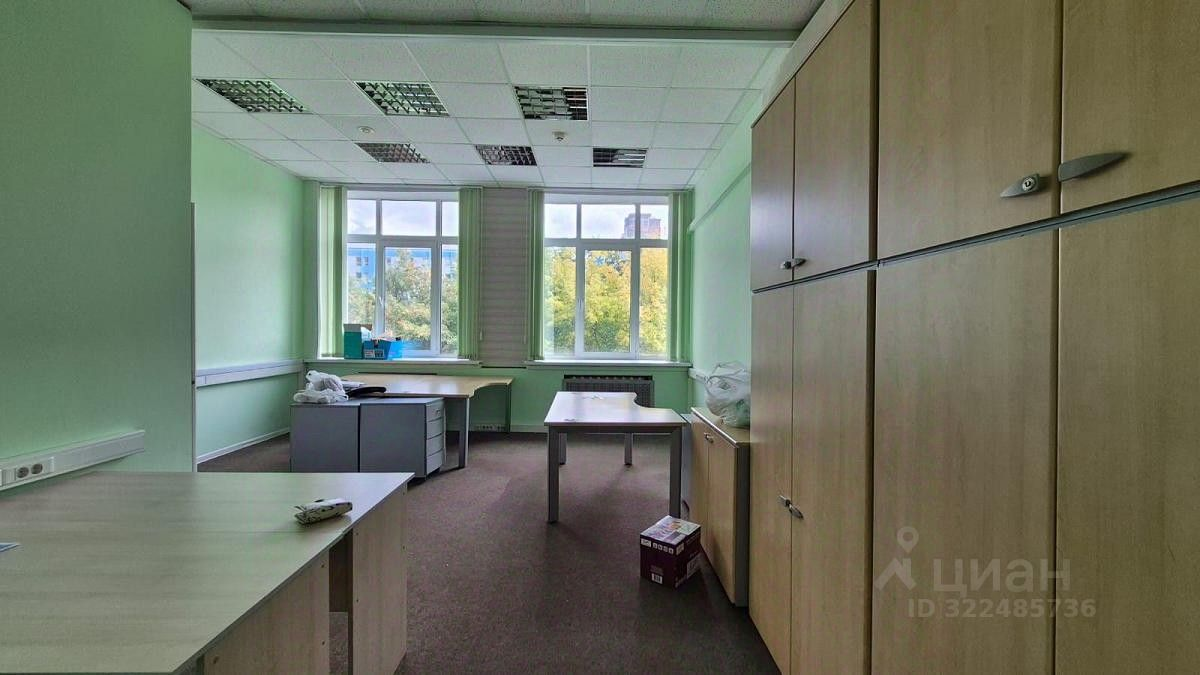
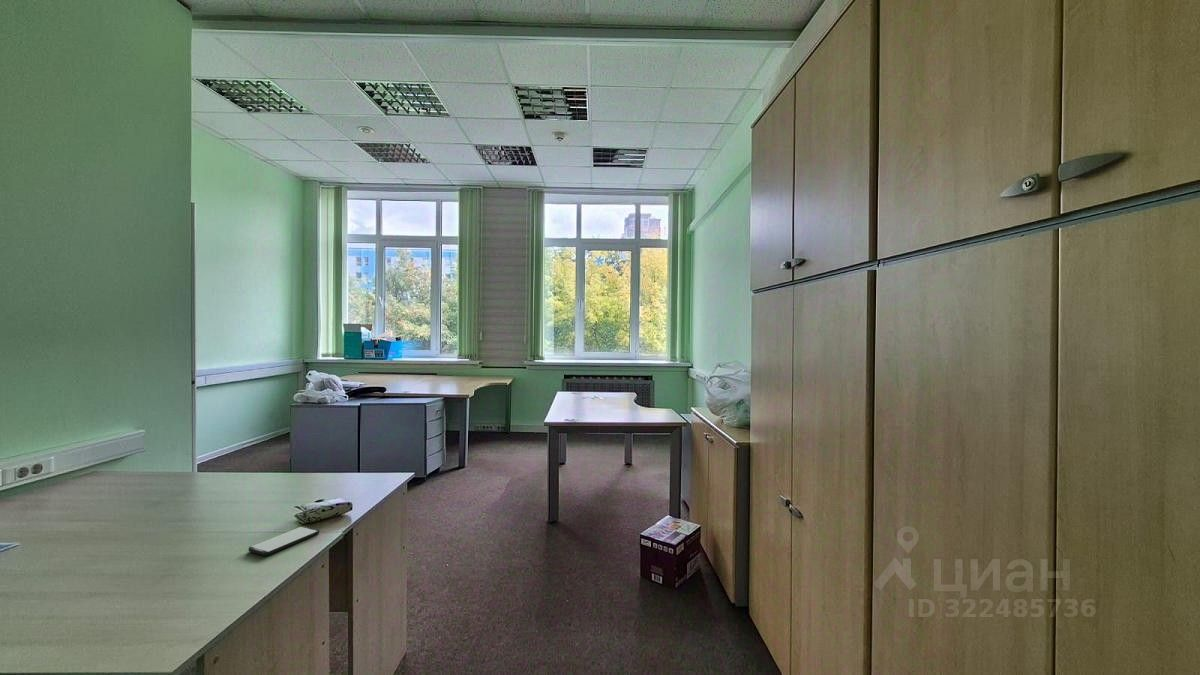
+ smartphone (285, 539)
